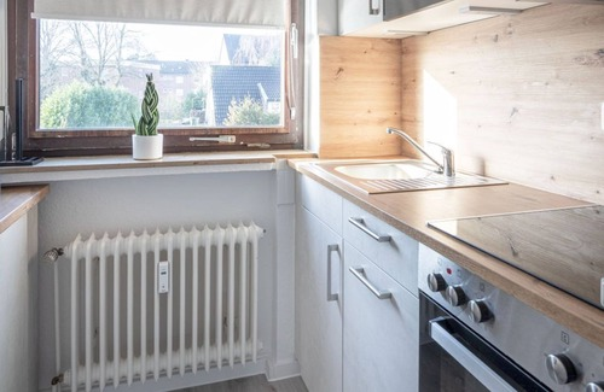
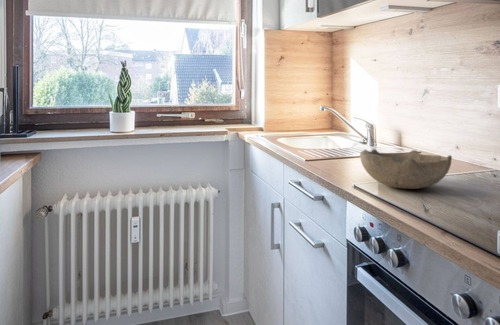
+ bowl (403, 168)
